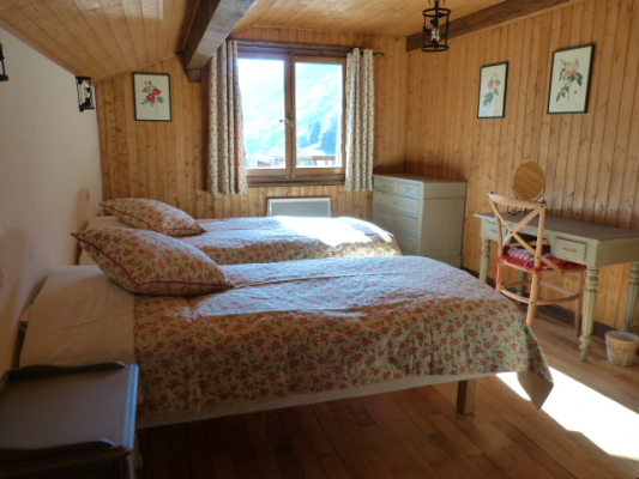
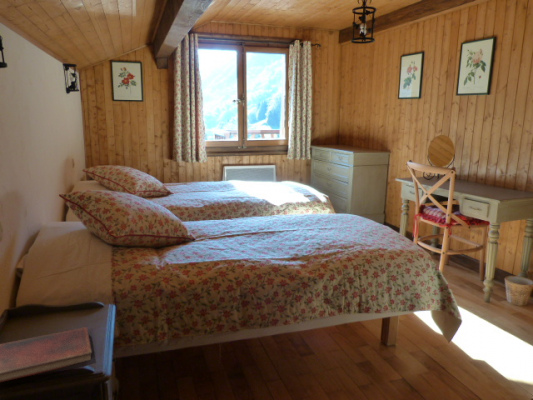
+ diary (43, 352)
